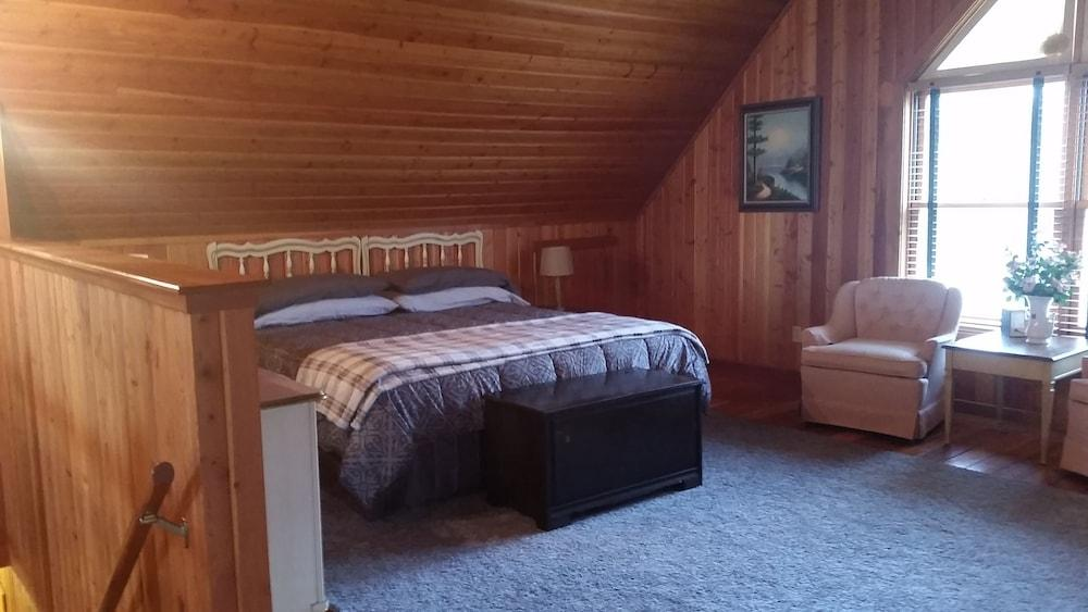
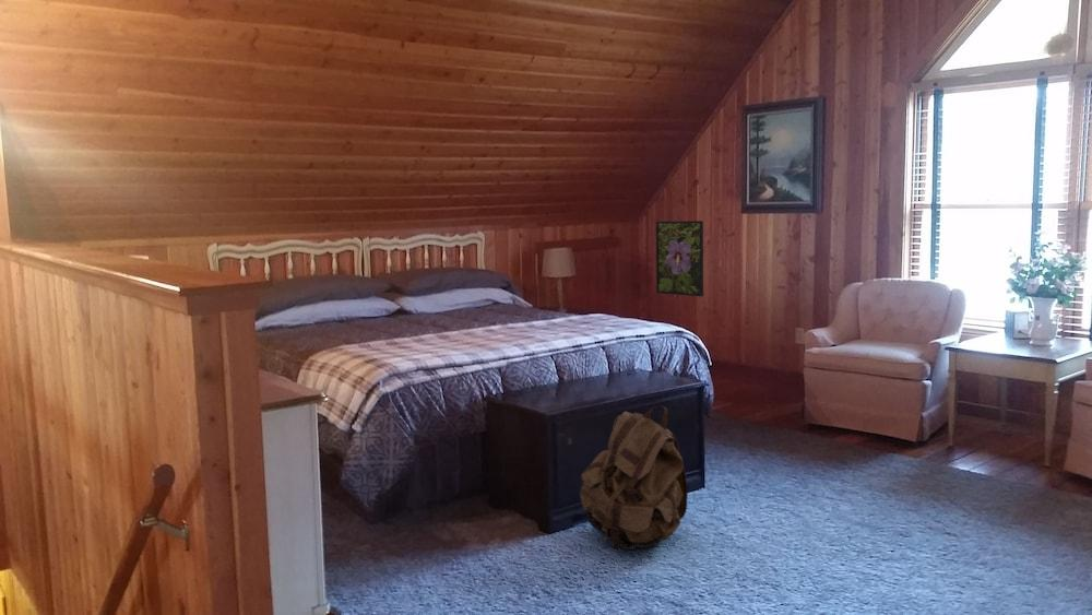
+ backpack (632, 471)
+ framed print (679, 258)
